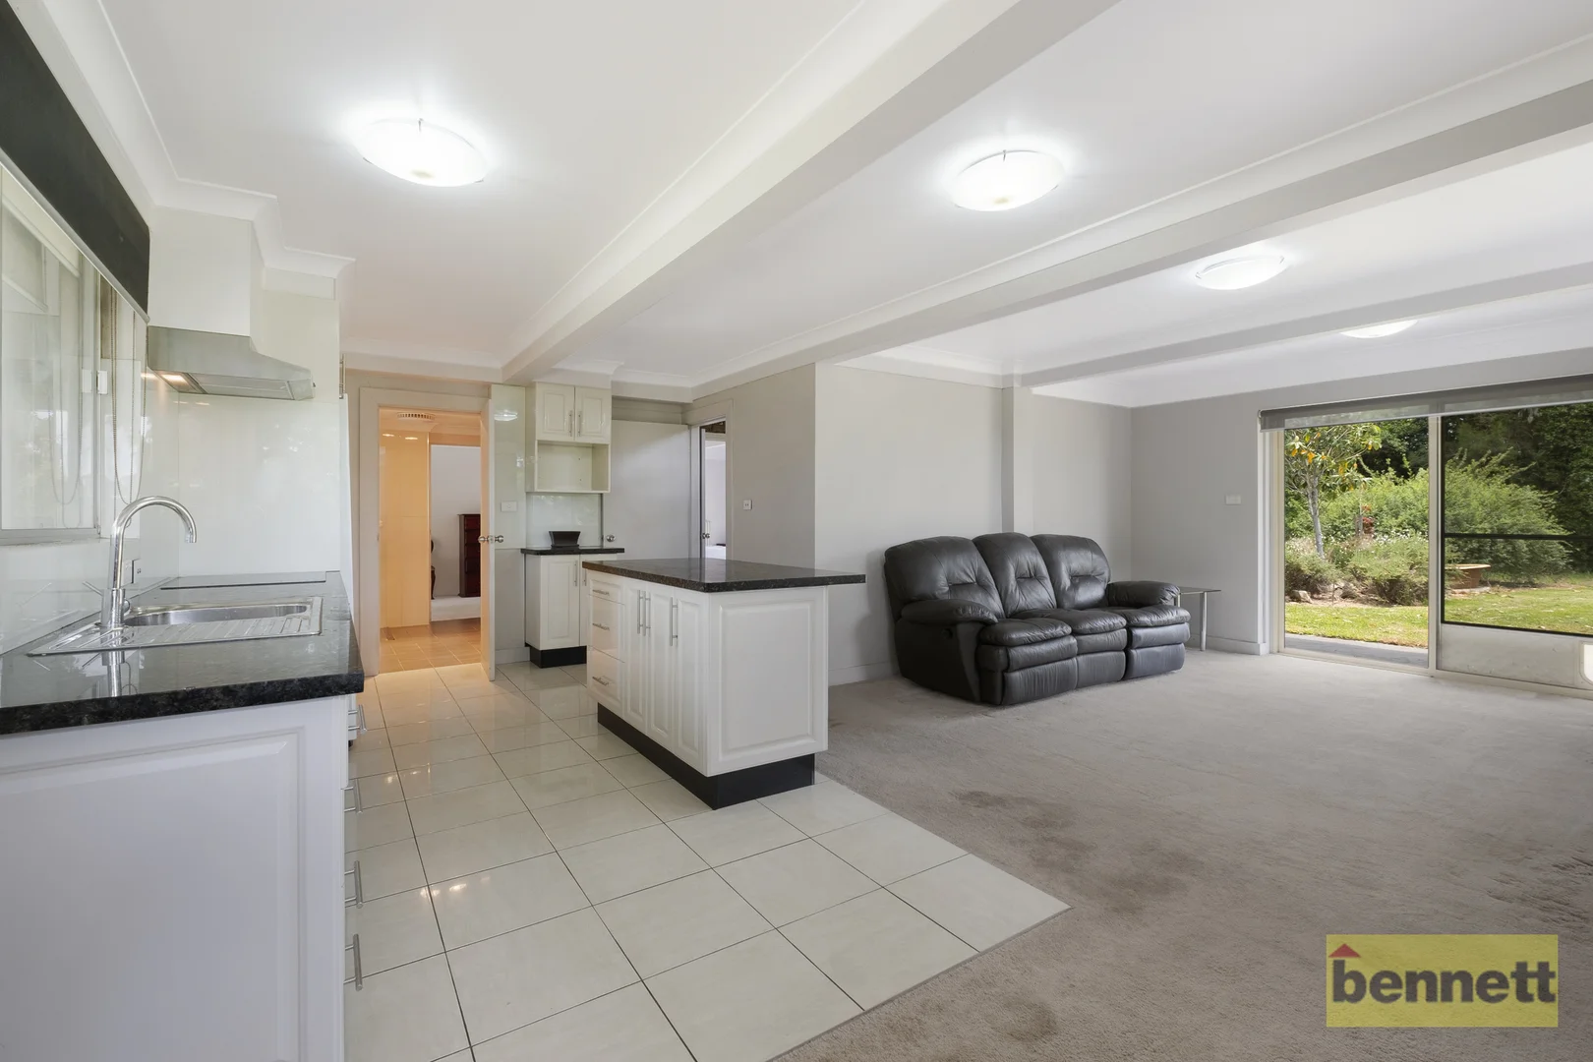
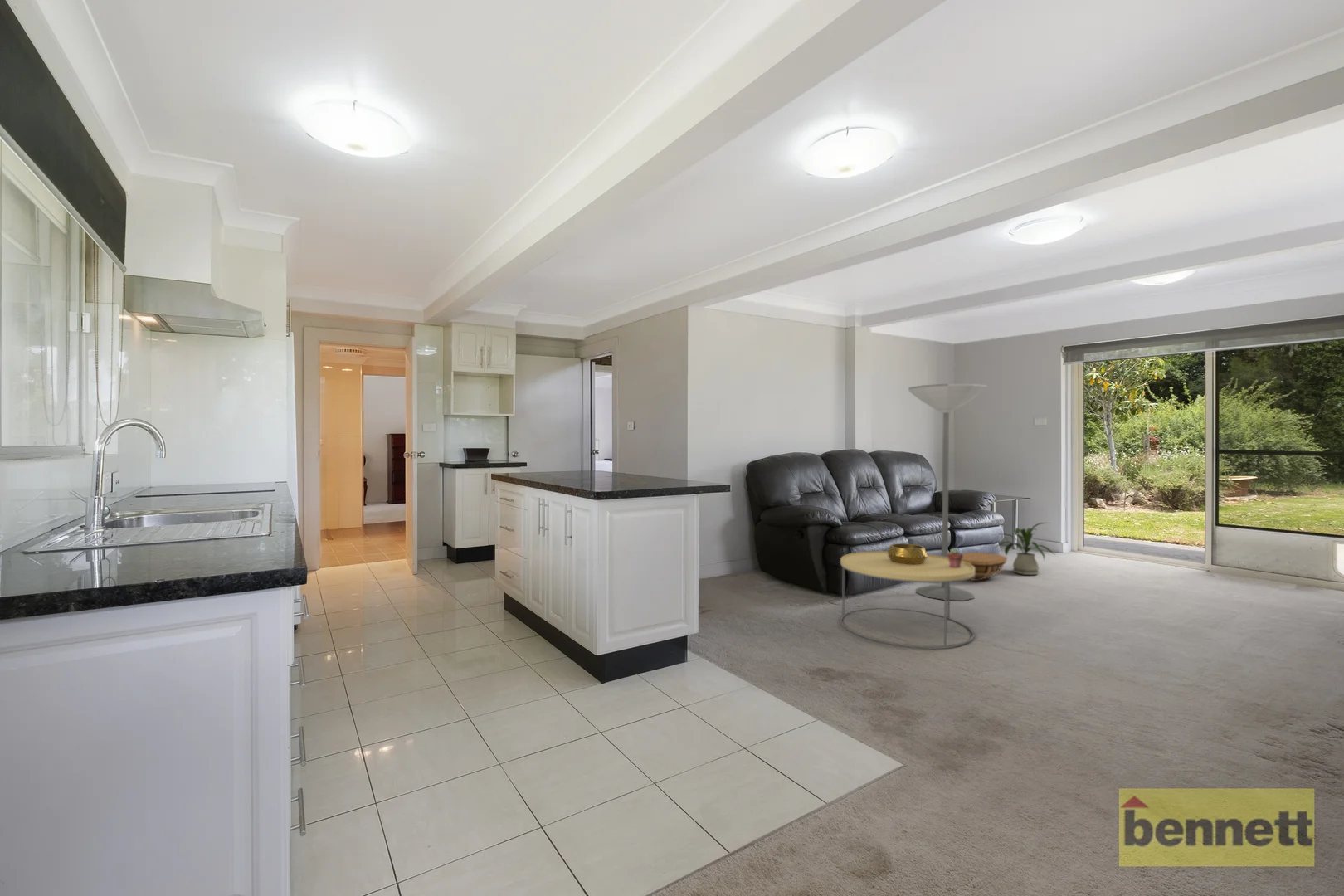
+ decorative bowl (907, 552)
+ potted succulent (955, 555)
+ coffee table (904, 581)
+ floor lamp (945, 490)
+ basket (979, 567)
+ house plant (1020, 546)
